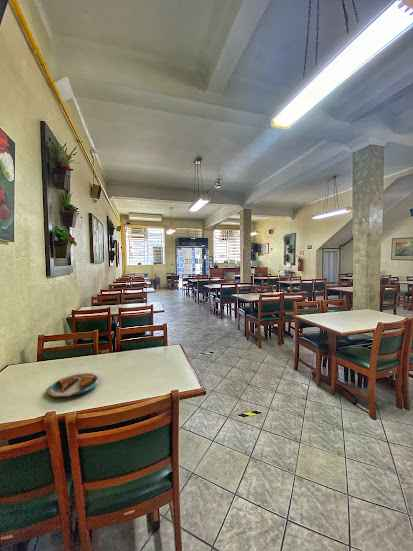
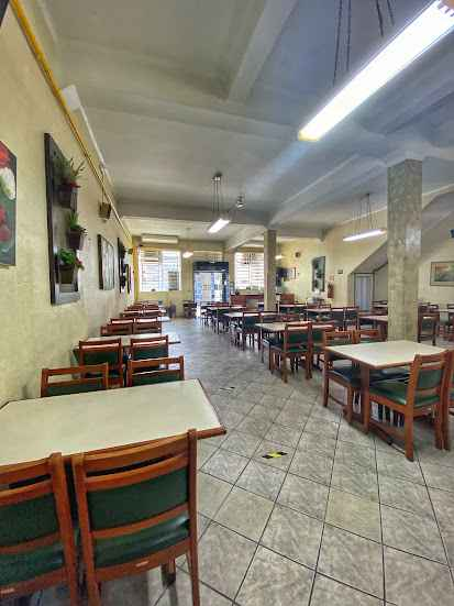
- plate (74, 384)
